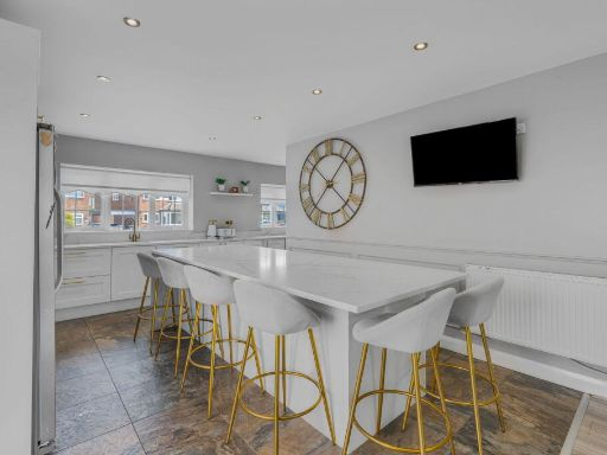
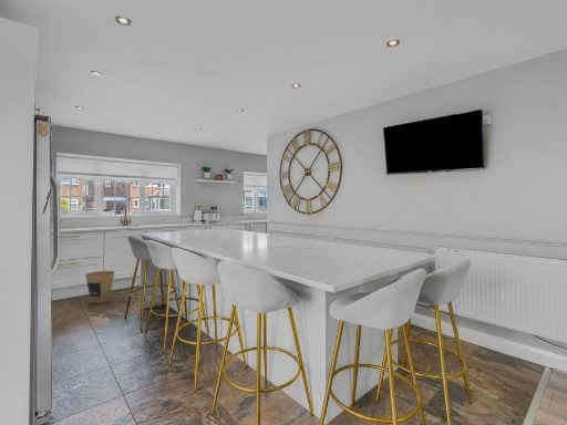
+ trash can (100, 287)
